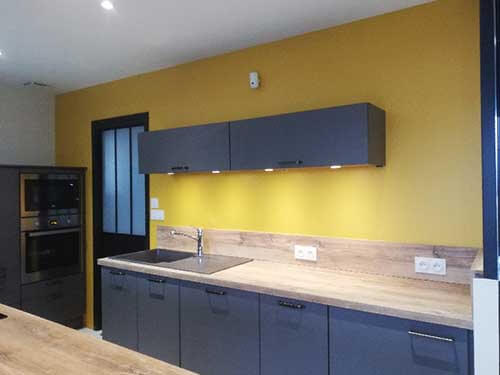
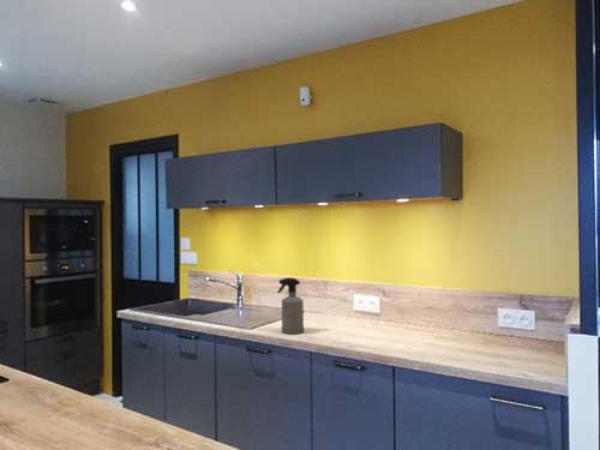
+ spray bottle (290, 304)
